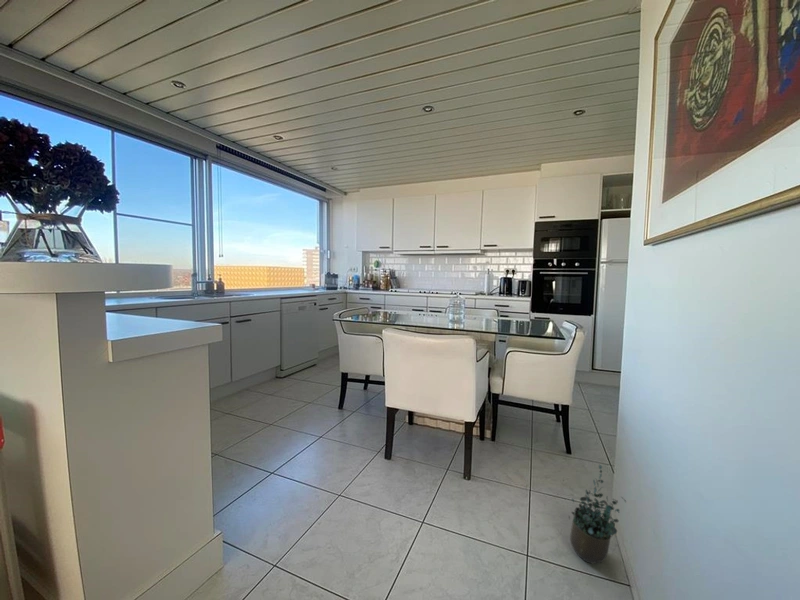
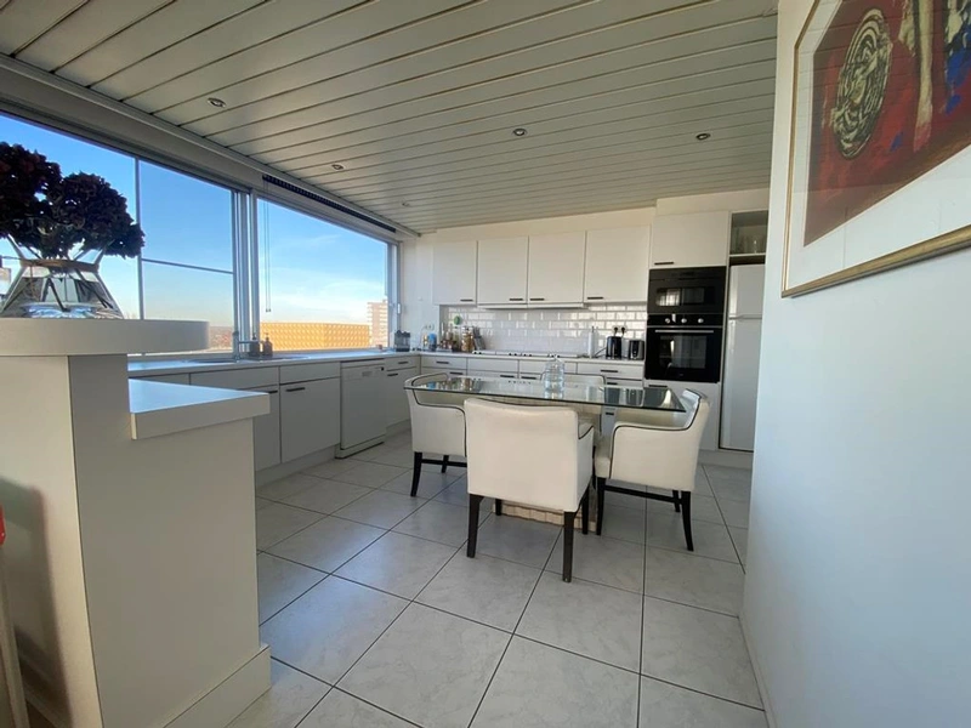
- potted plant (595, 516)
